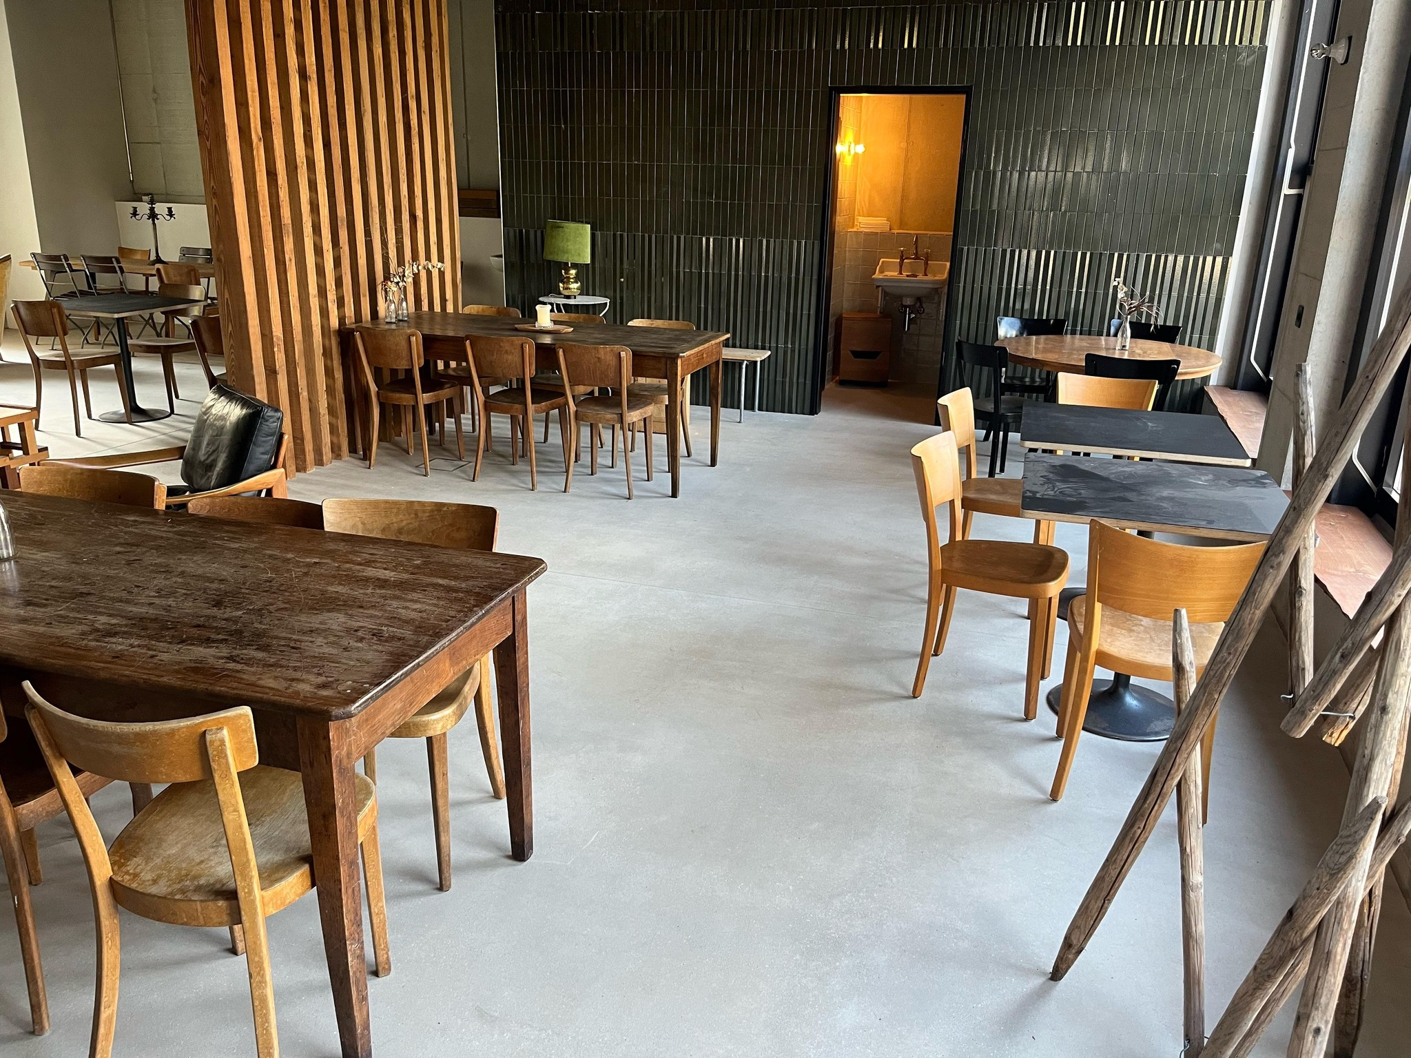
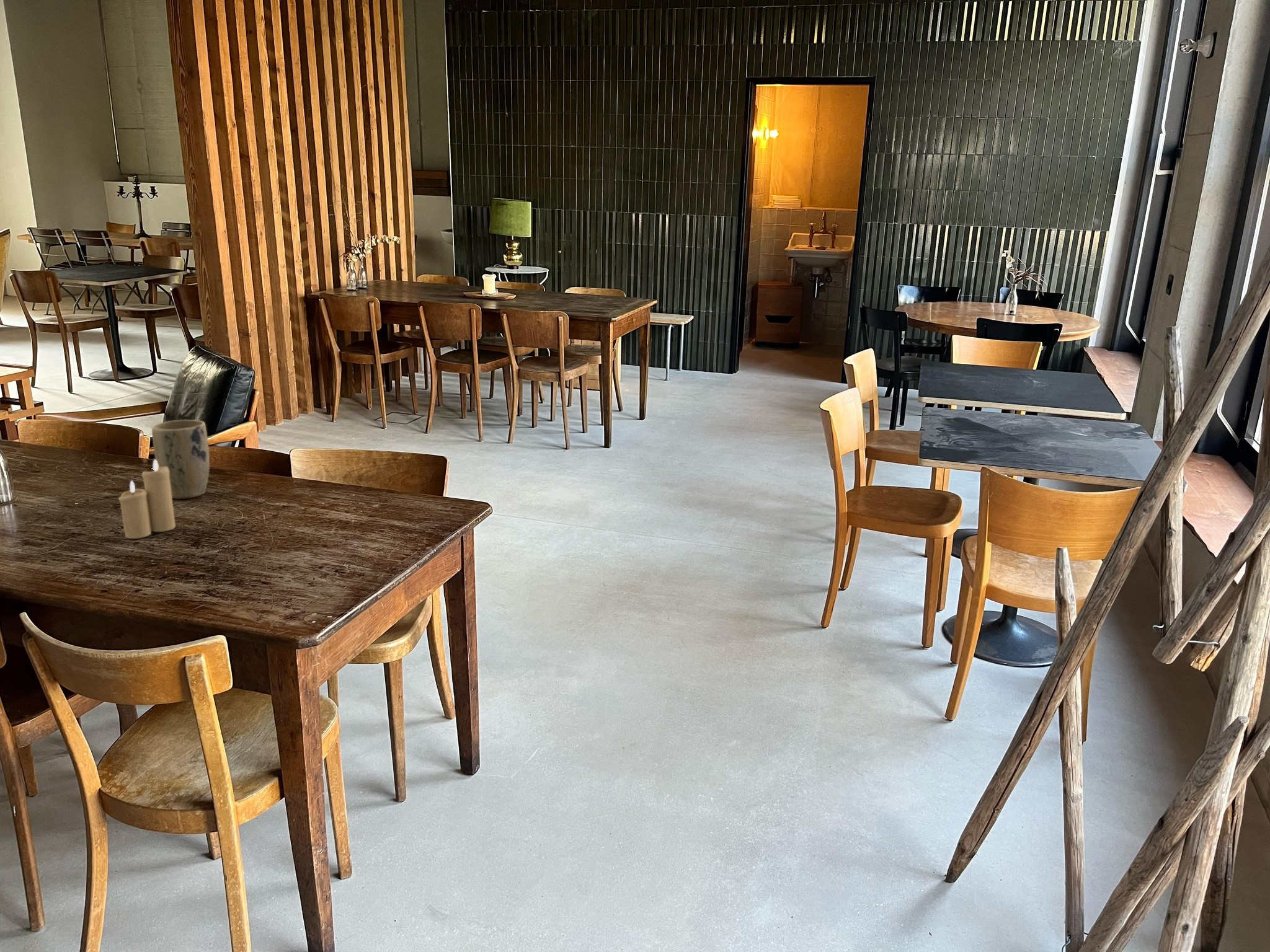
+ candle (146, 497)
+ plant pot (183, 459)
